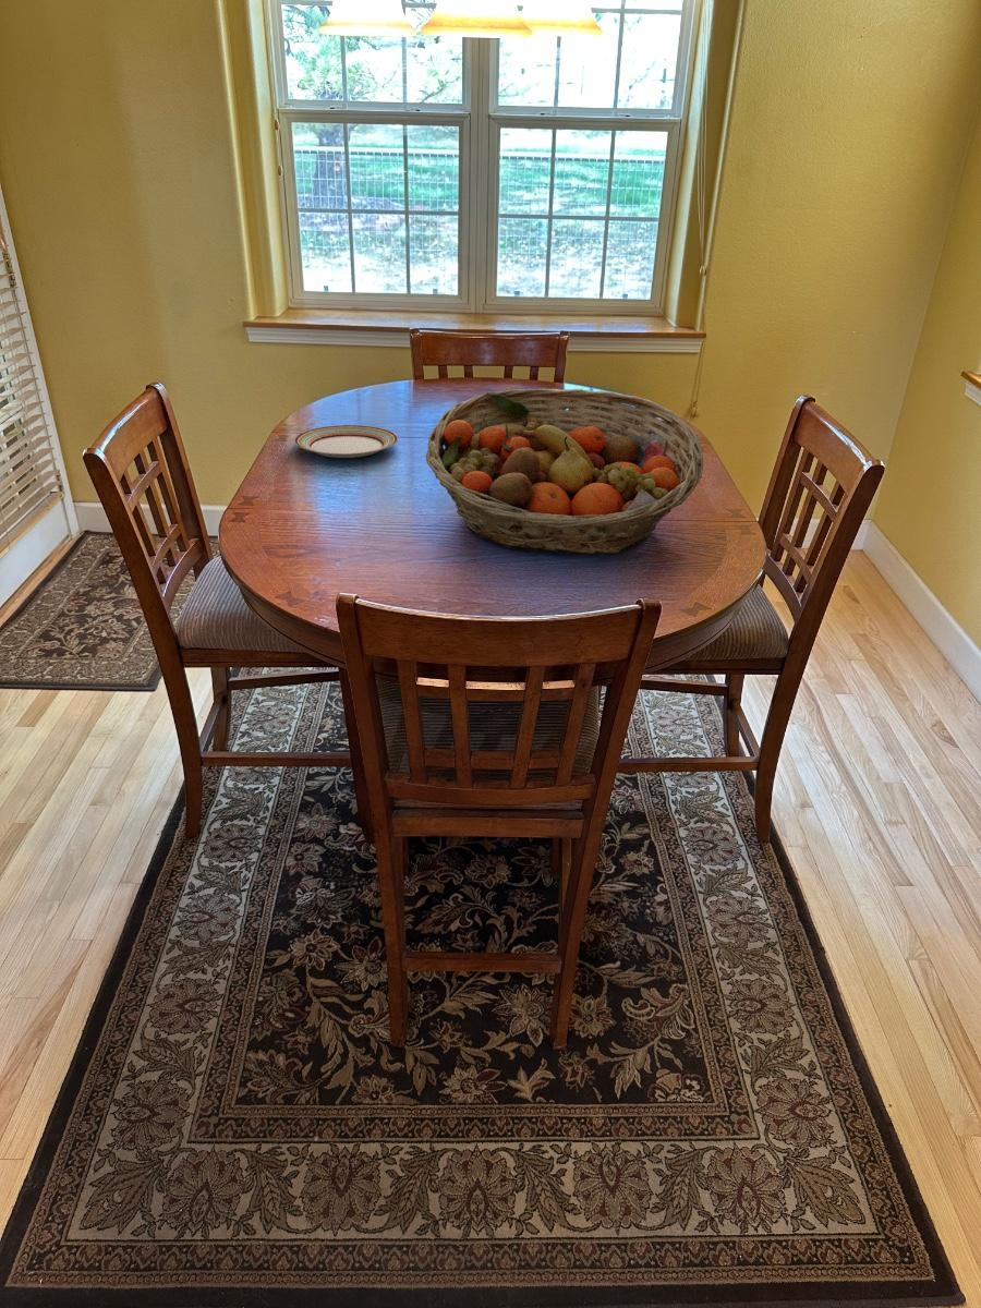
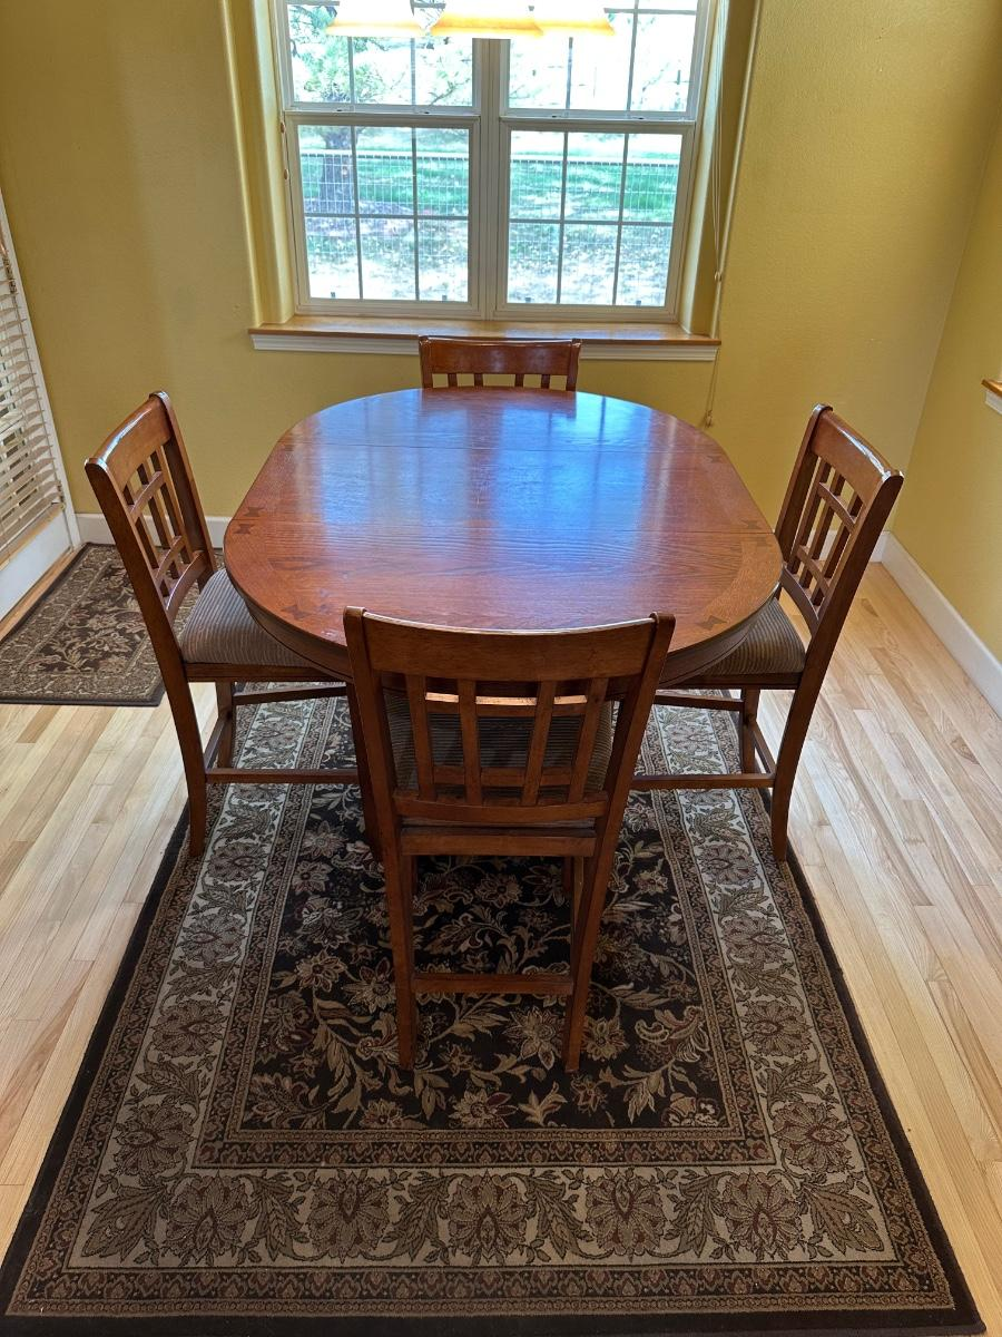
- fruit basket (561, 469)
- plate (347, 443)
